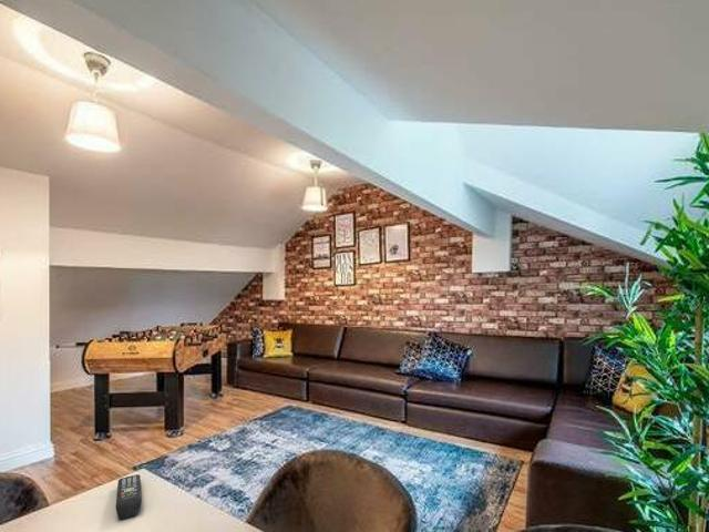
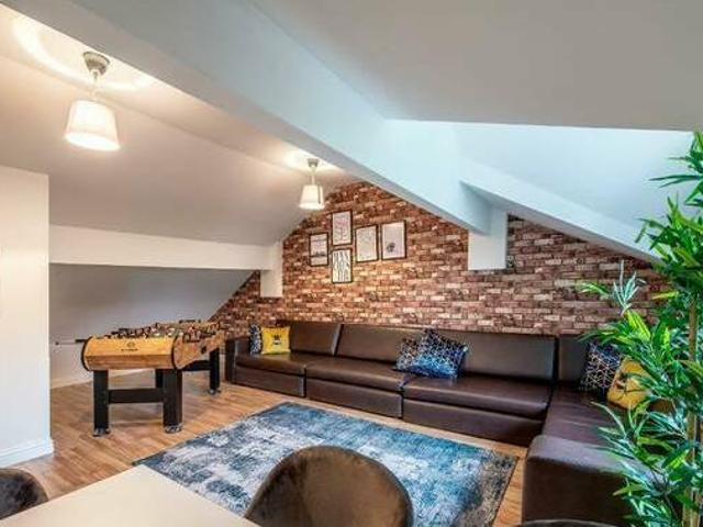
- remote control (129, 492)
